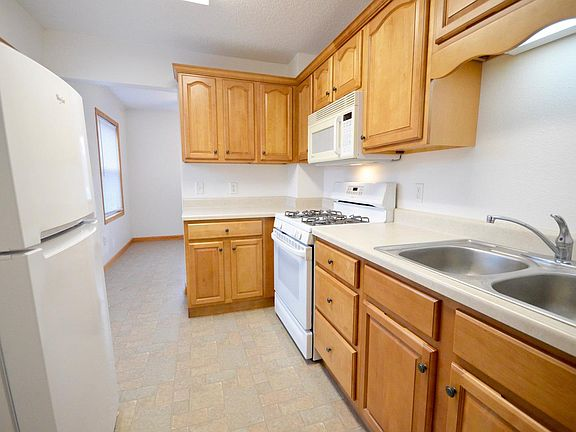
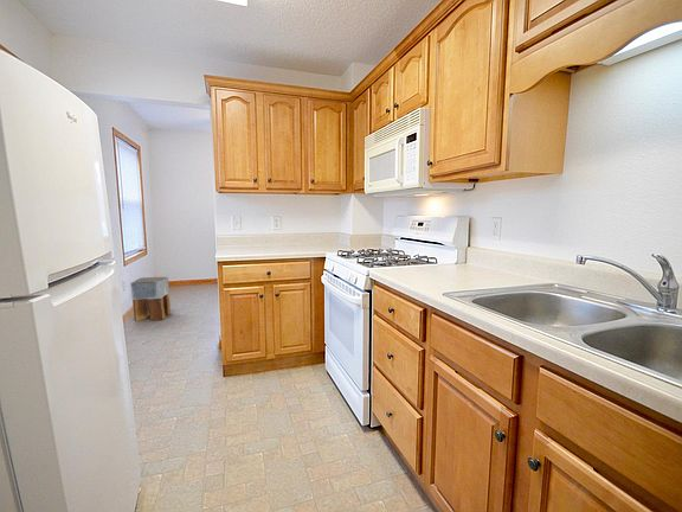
+ stool (152, 297)
